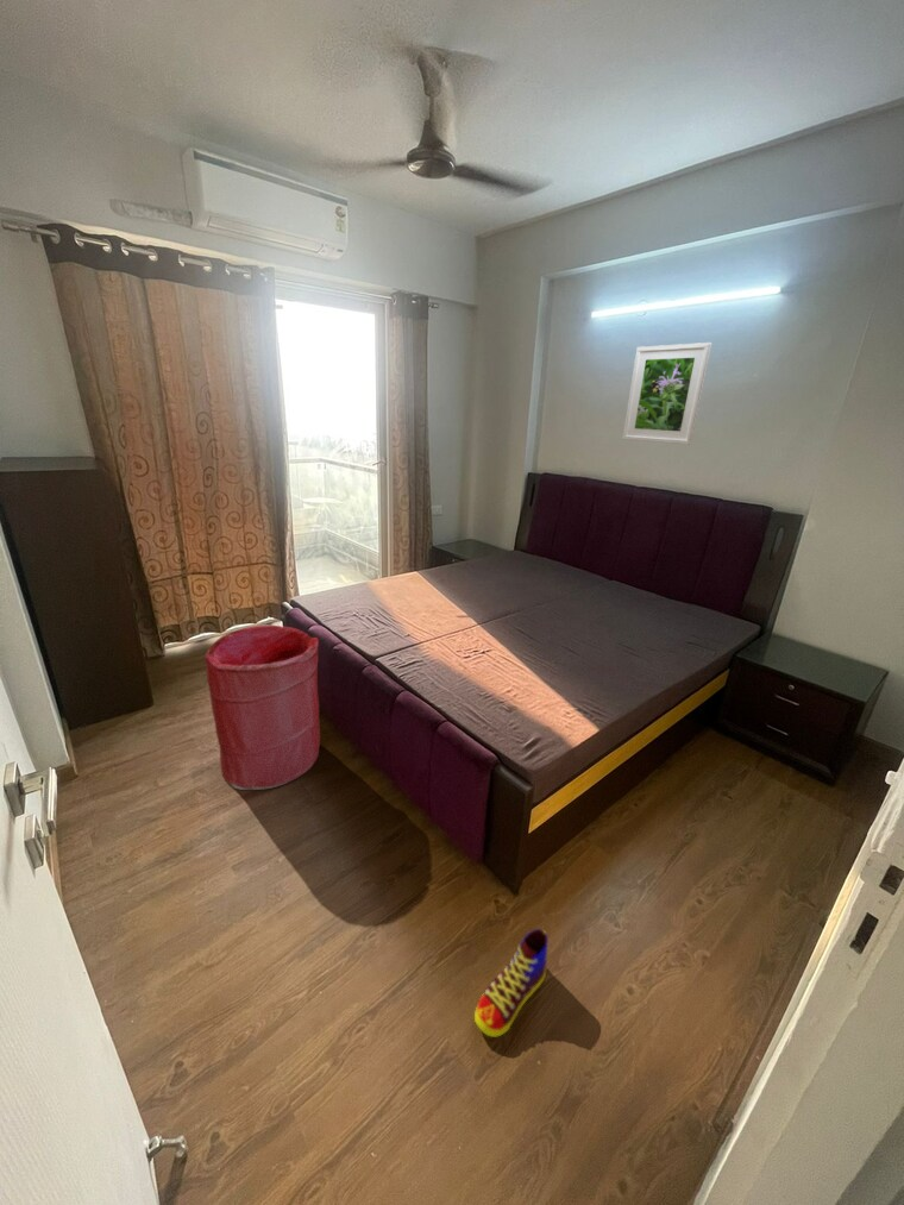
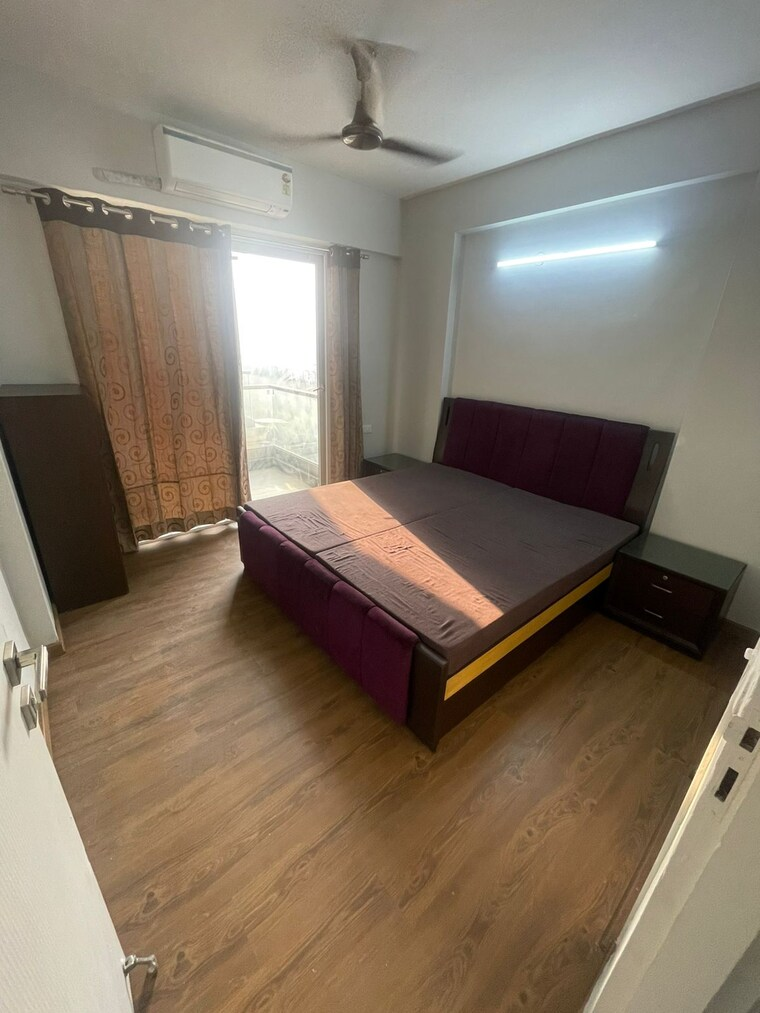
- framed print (663, 395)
- laundry hamper (269, 701)
- shoe (514, 978)
